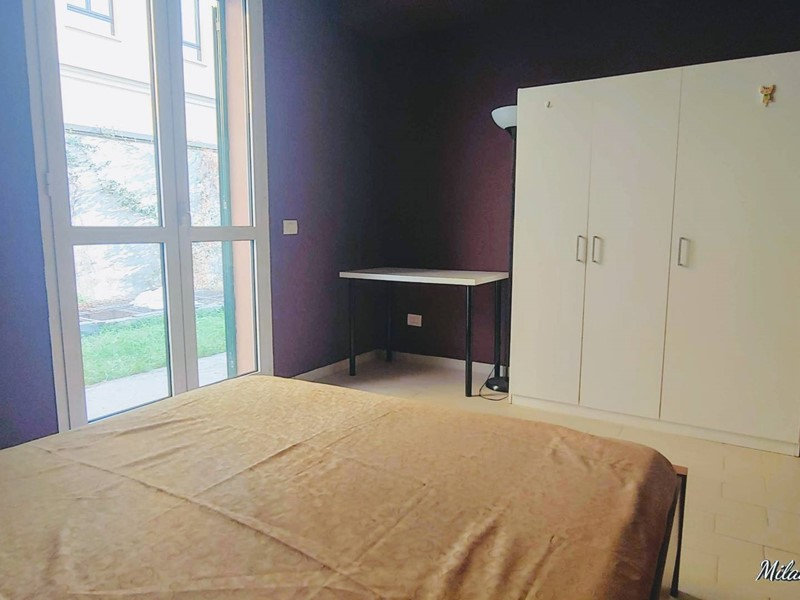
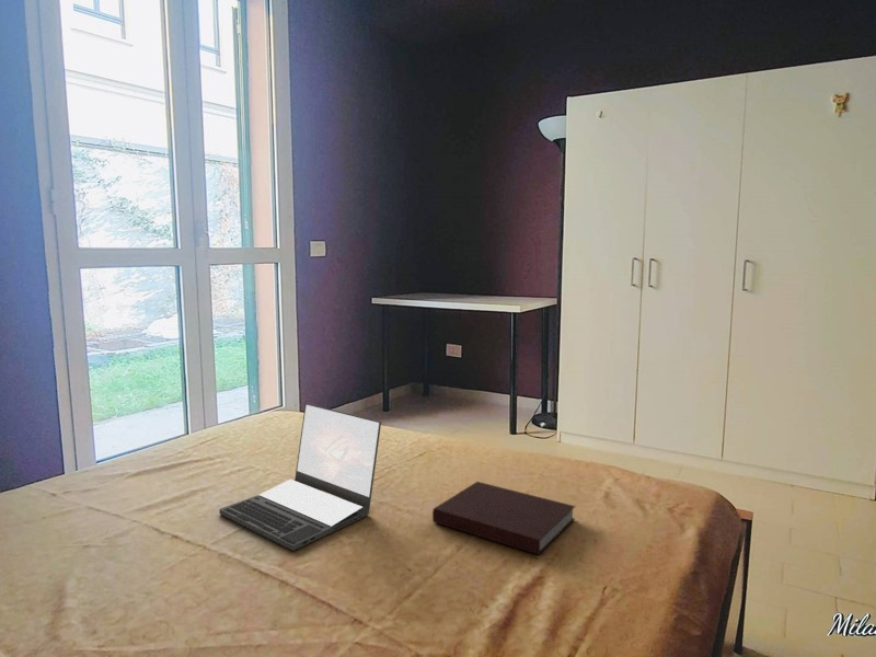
+ notebook (504, 514)
+ laptop (300, 468)
